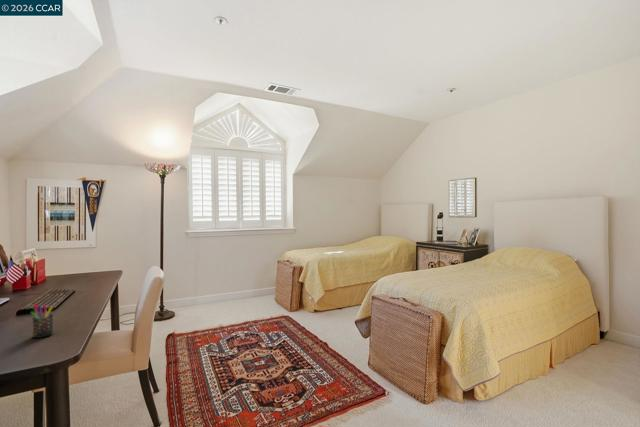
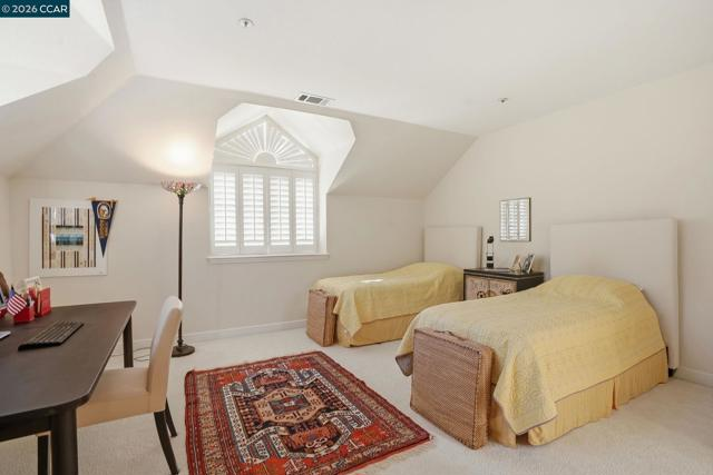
- pen holder (40, 319)
